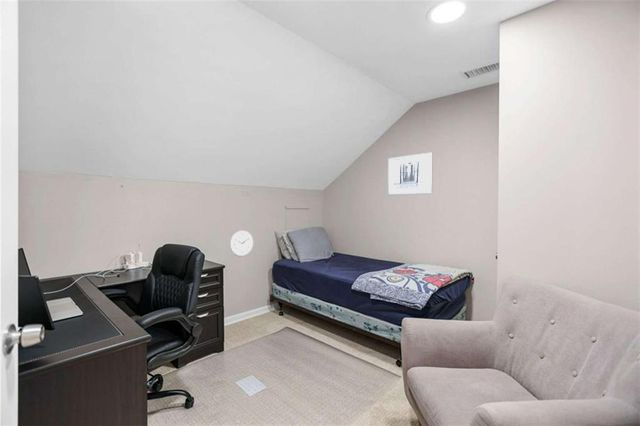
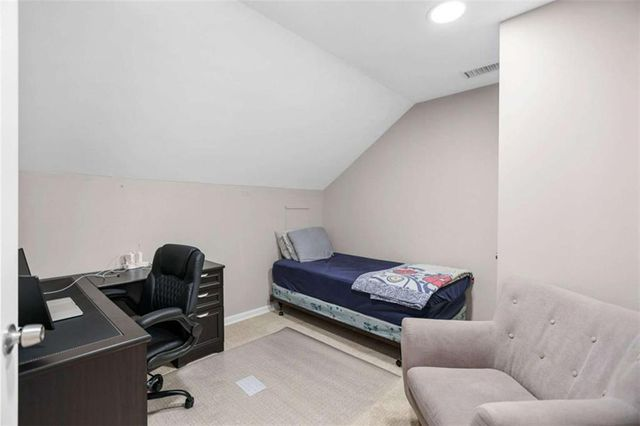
- wall art (408, 175)
- wall clock (242, 243)
